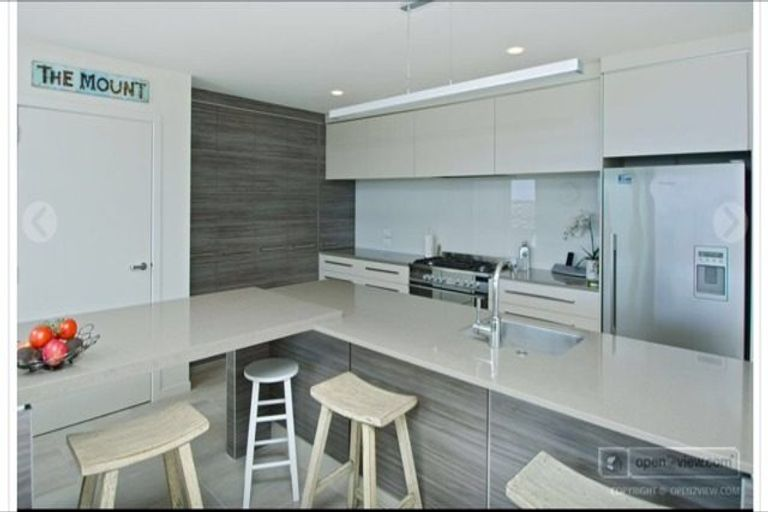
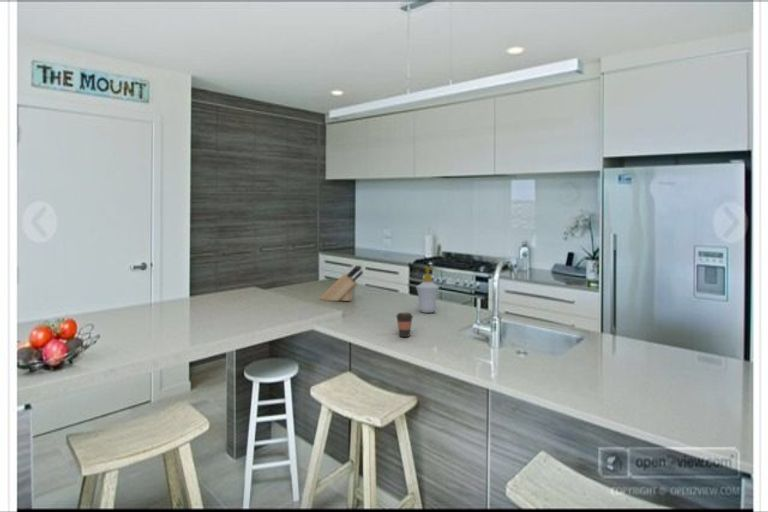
+ knife block (341, 282)
+ soap bottle (427, 289)
+ coffee cup (404, 324)
